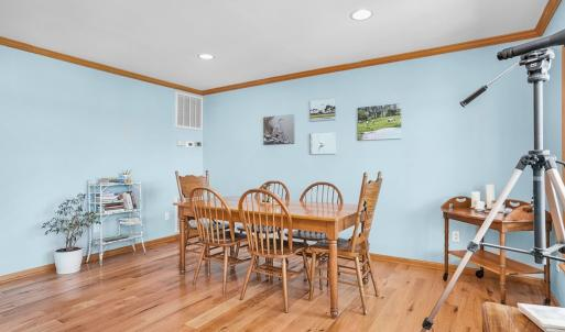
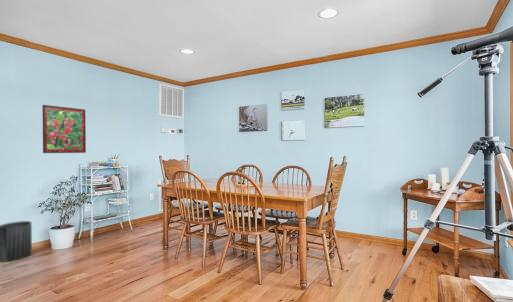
+ trash can (15, 240)
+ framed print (65, 130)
